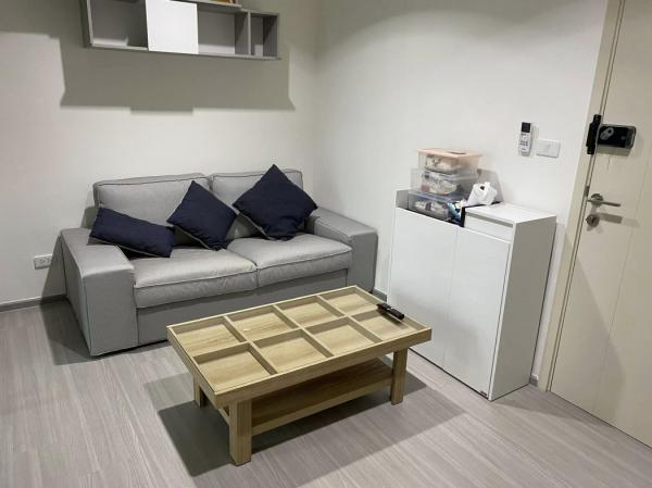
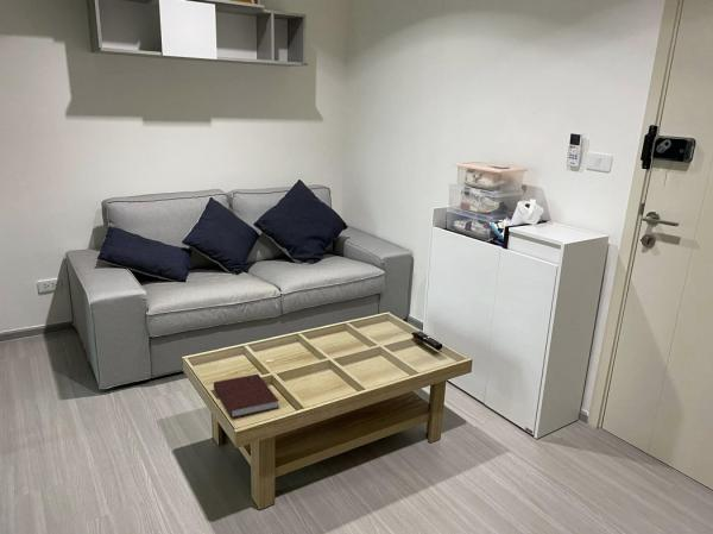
+ notebook (245, 394)
